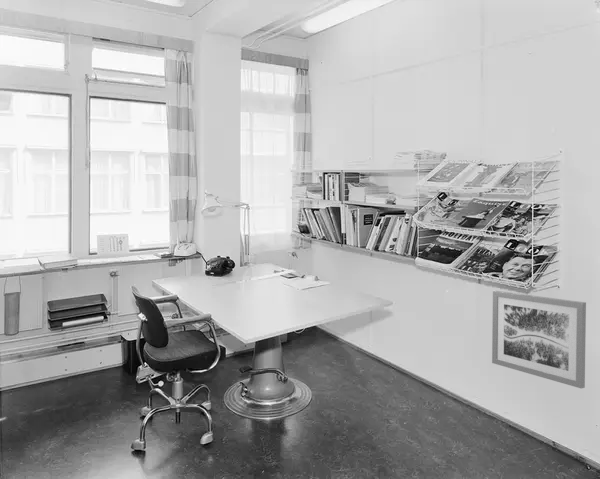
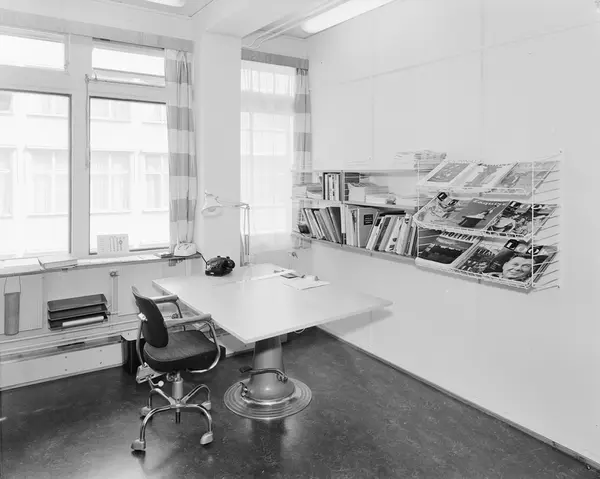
- wall art (535, 335)
